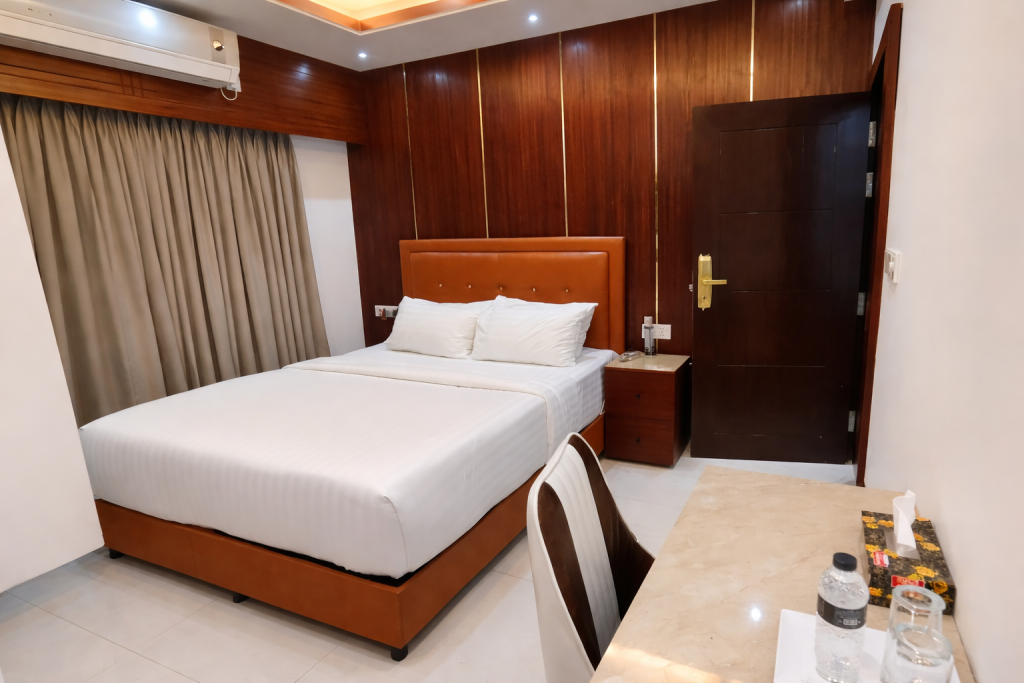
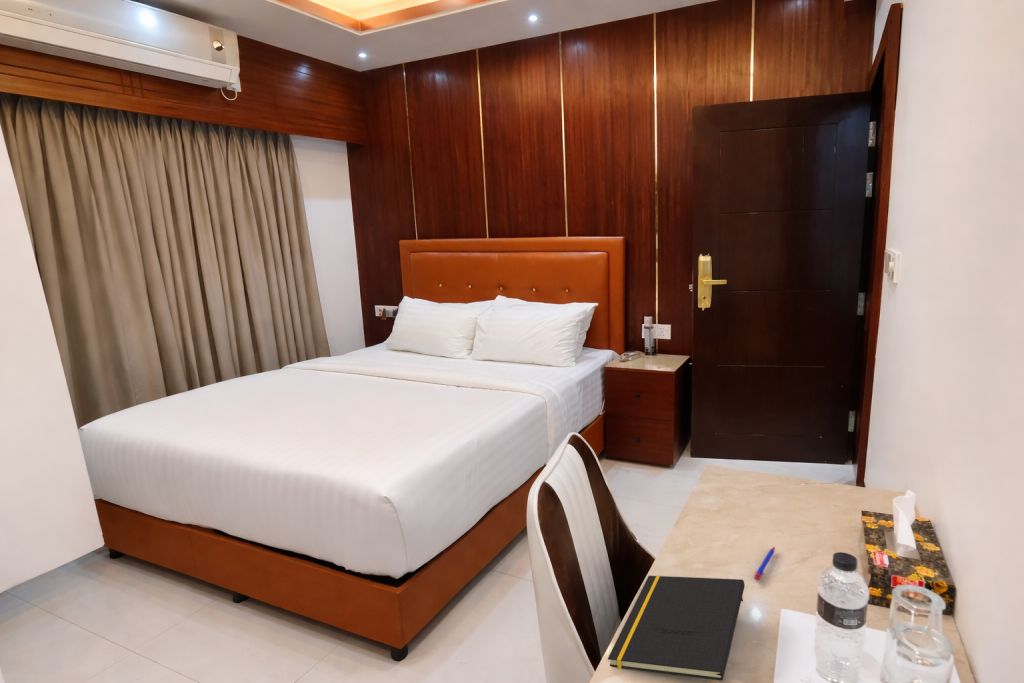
+ pen (765, 561)
+ notepad (680, 620)
